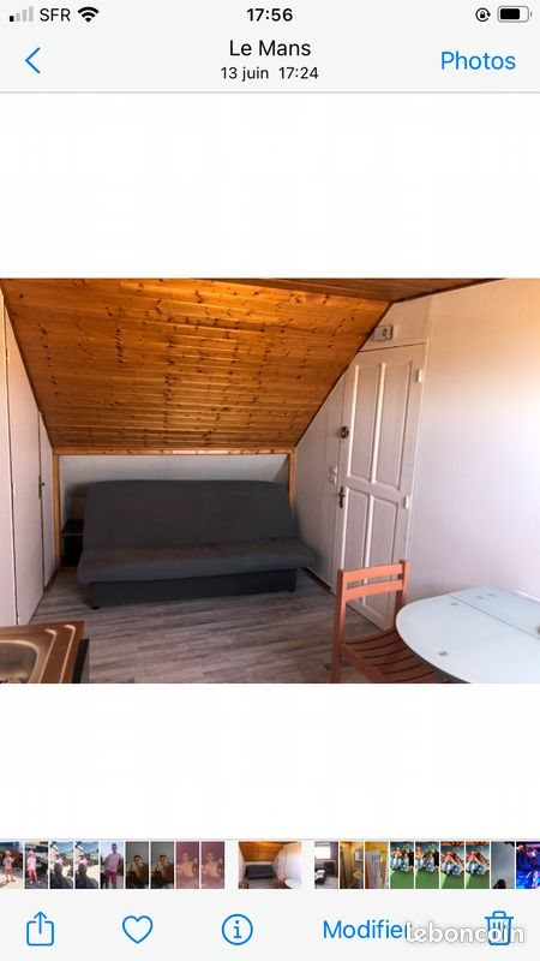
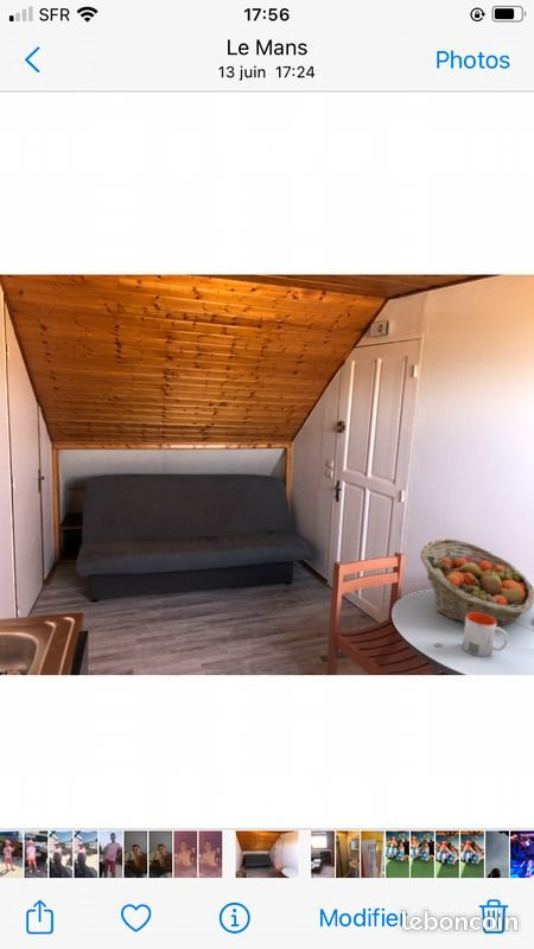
+ fruit basket (475, 580)
+ mug (485, 636)
